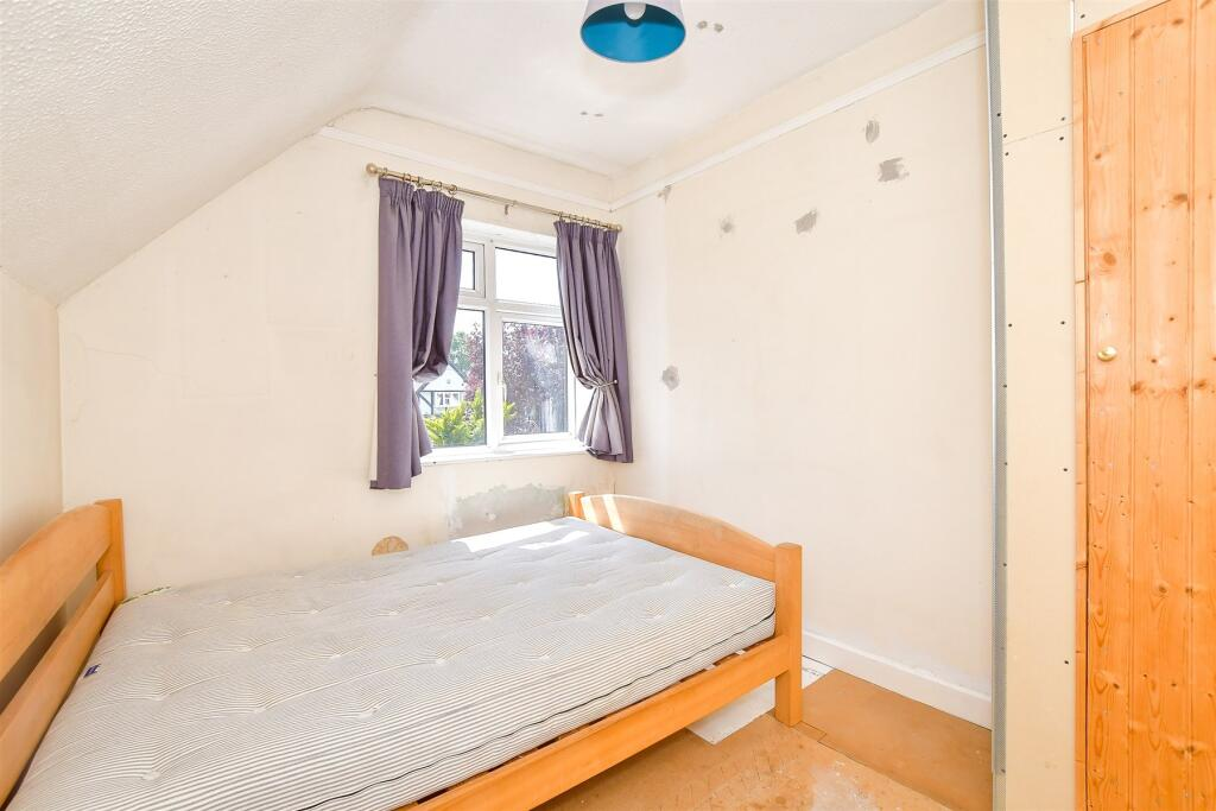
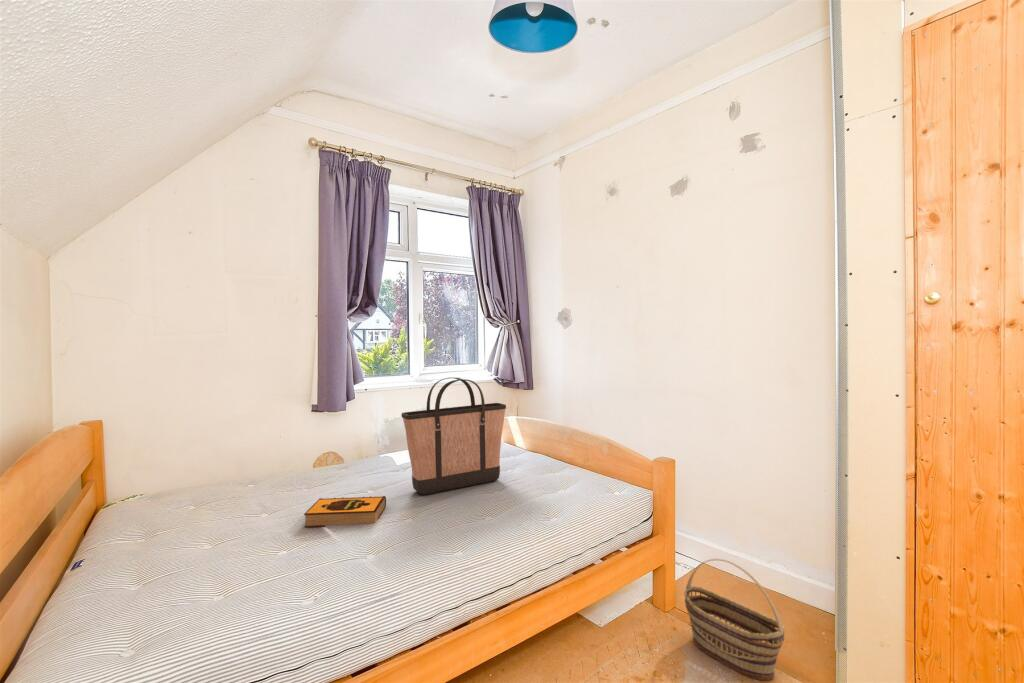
+ basket (730, 609)
+ hardback book (347, 509)
+ shopping bag (456, 432)
